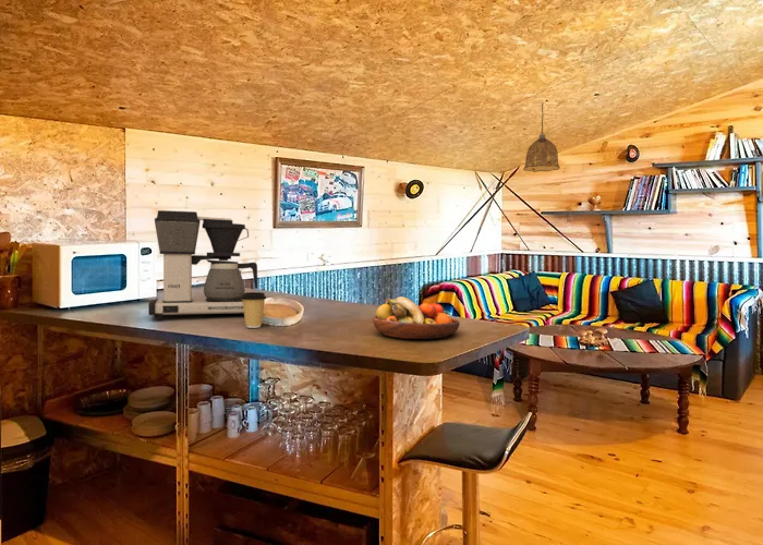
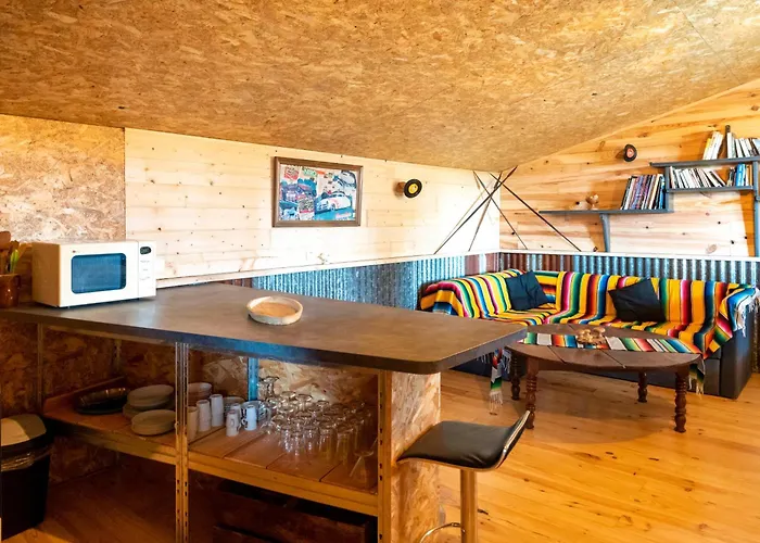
- coffee cup (253, 310)
- pendant lamp (542, 135)
- coffee maker (207, 261)
- fruit bowl (415, 315)
